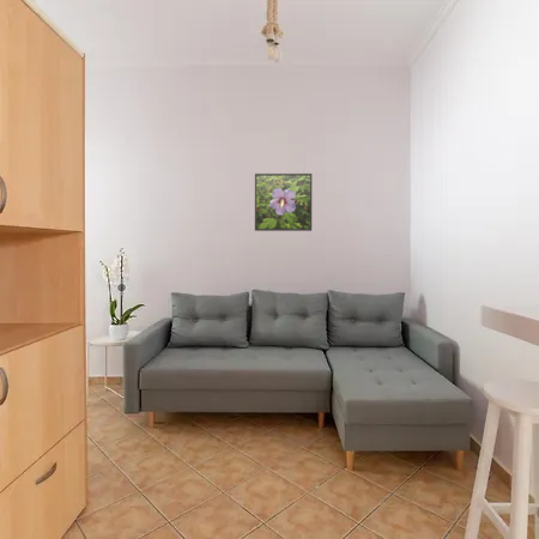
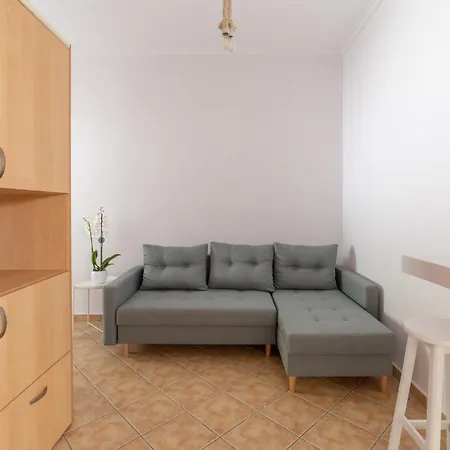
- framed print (283, 201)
